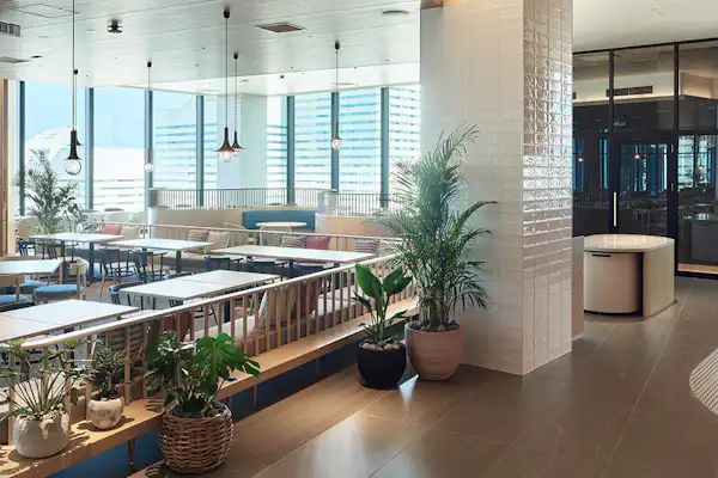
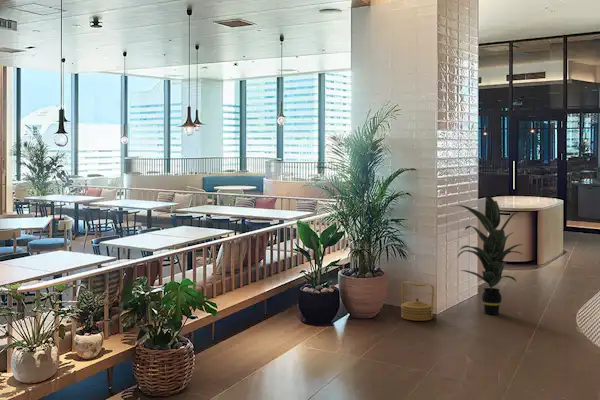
+ indoor plant (487, 254)
+ basket (417, 300)
